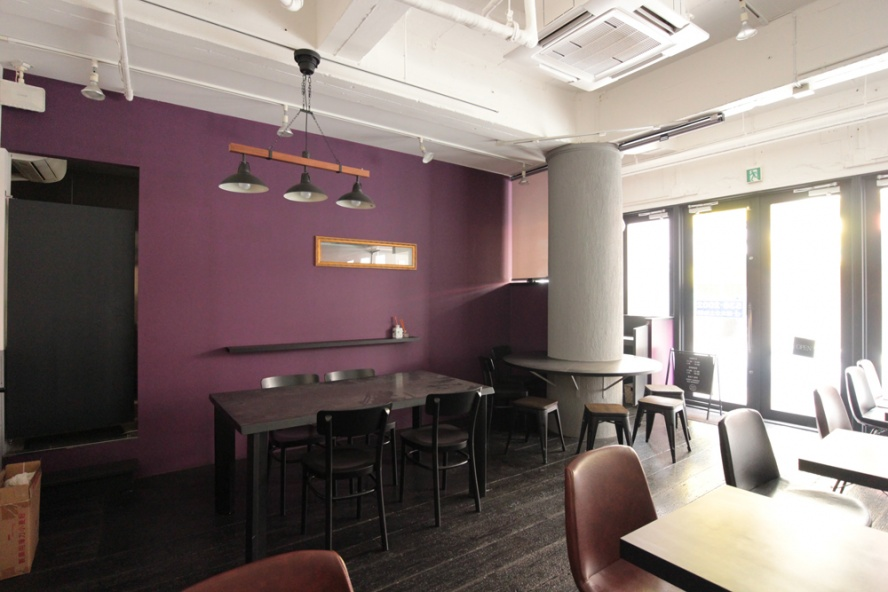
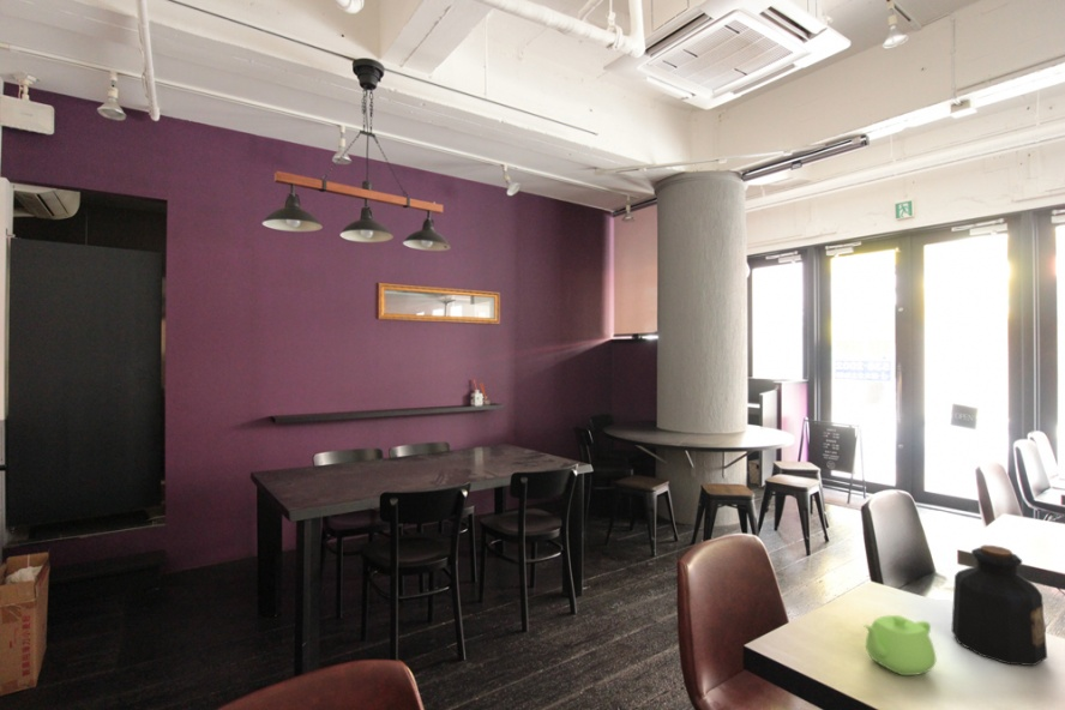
+ bottle (997, 597)
+ teapot (897, 640)
